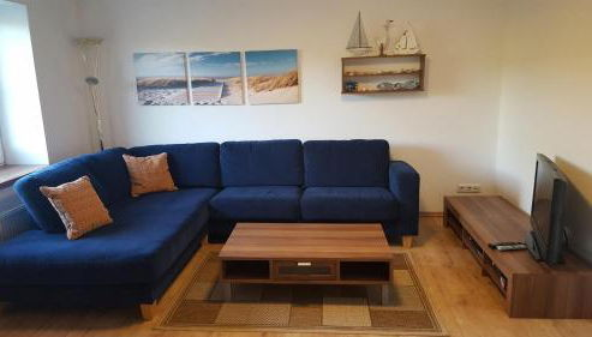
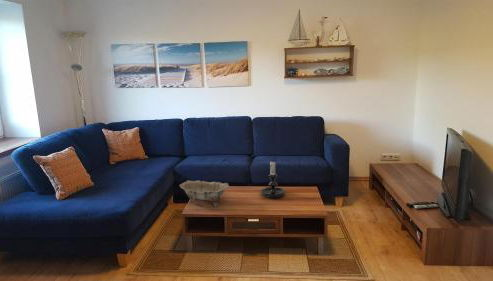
+ decorative bowl (205, 192)
+ candle holder (272, 177)
